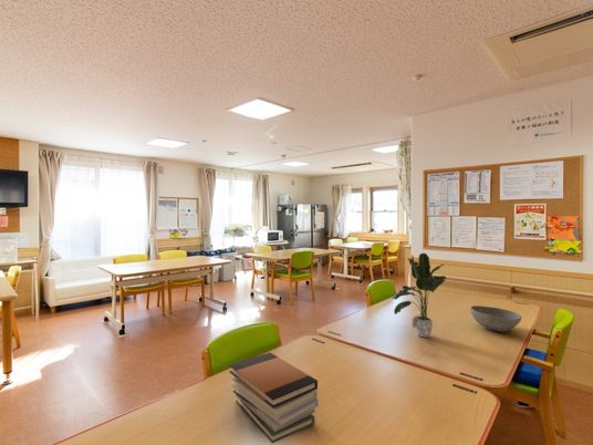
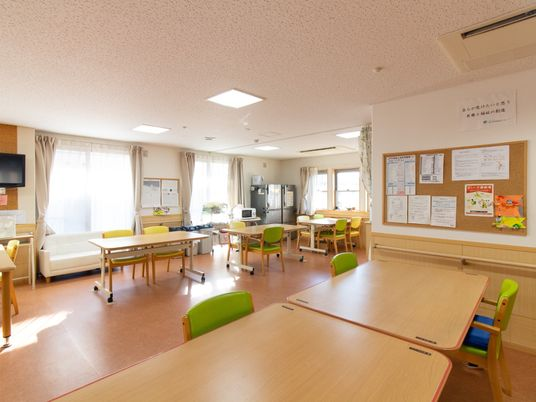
- potted plant (419, 292)
- bowl (495, 319)
- book stack (272, 392)
